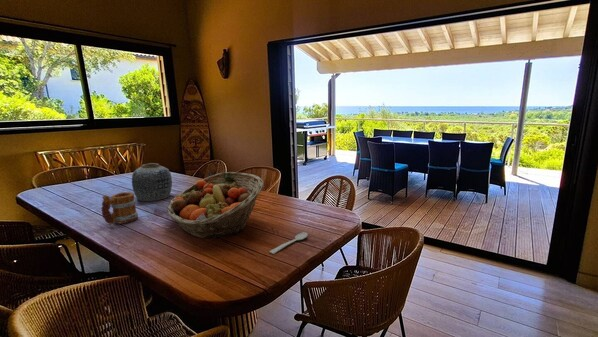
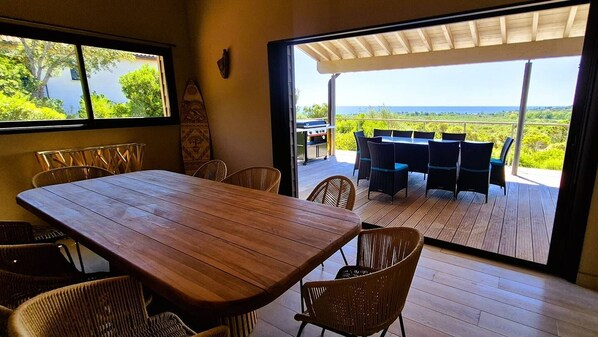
- spoon (290, 242)
- mug (119, 206)
- fruit basket (216, 201)
- vase (152, 180)
